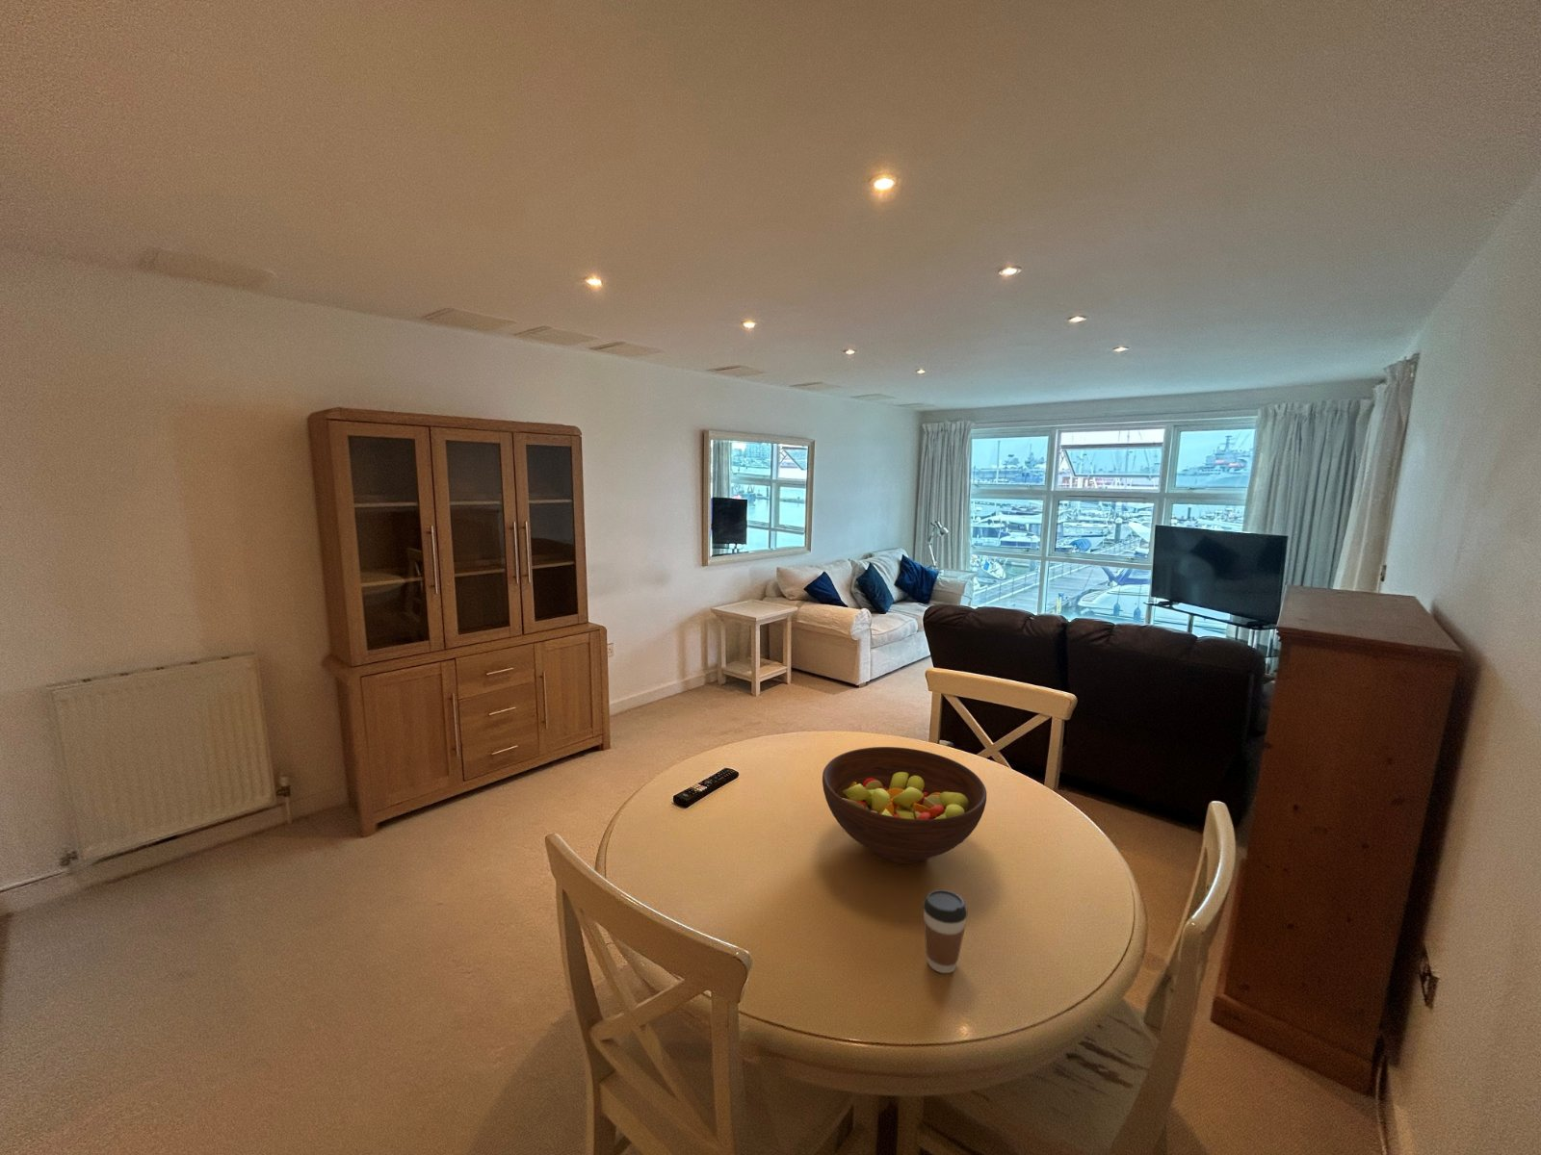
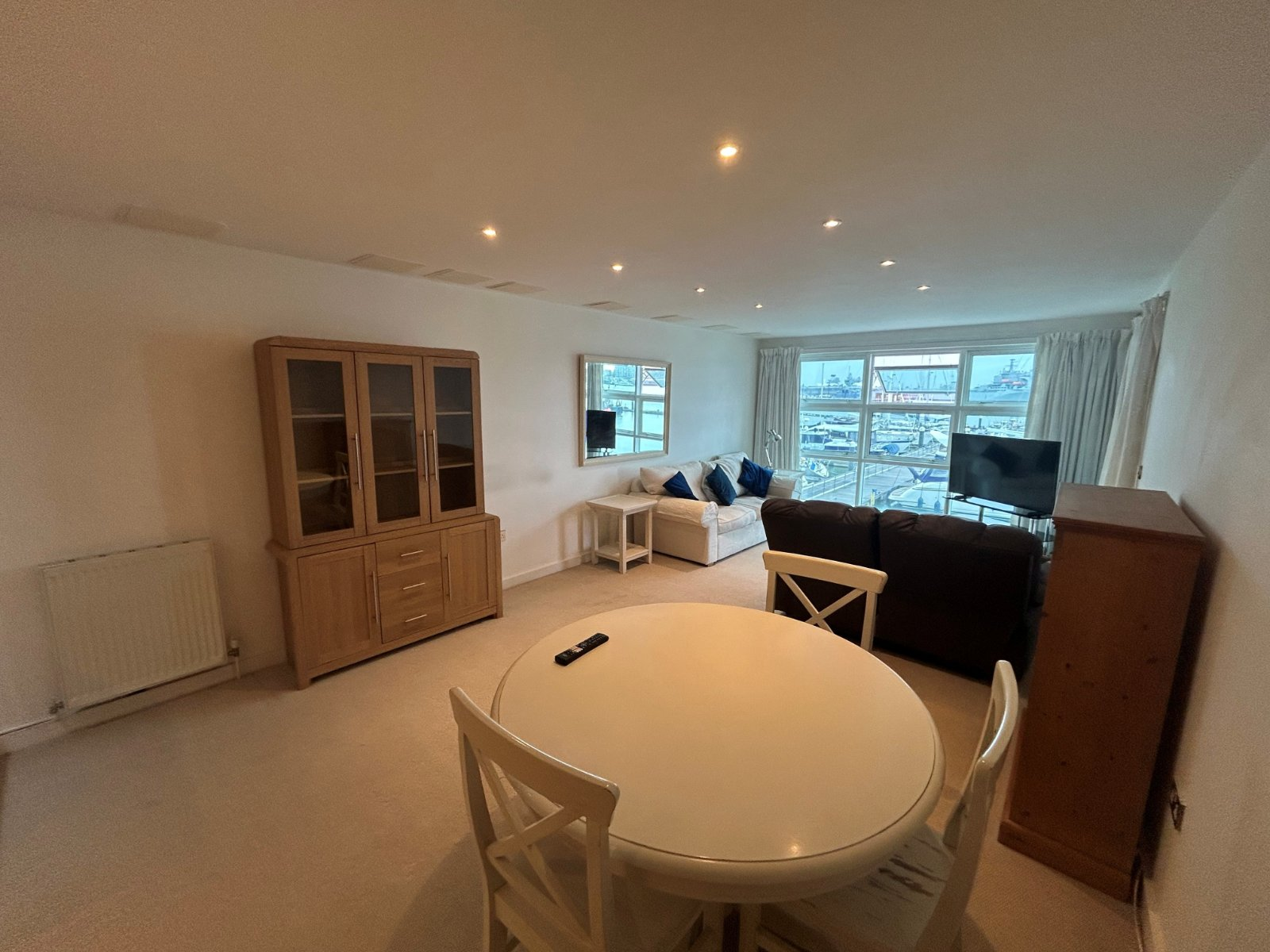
- coffee cup (943, 931)
- fruit bowl (900, 813)
